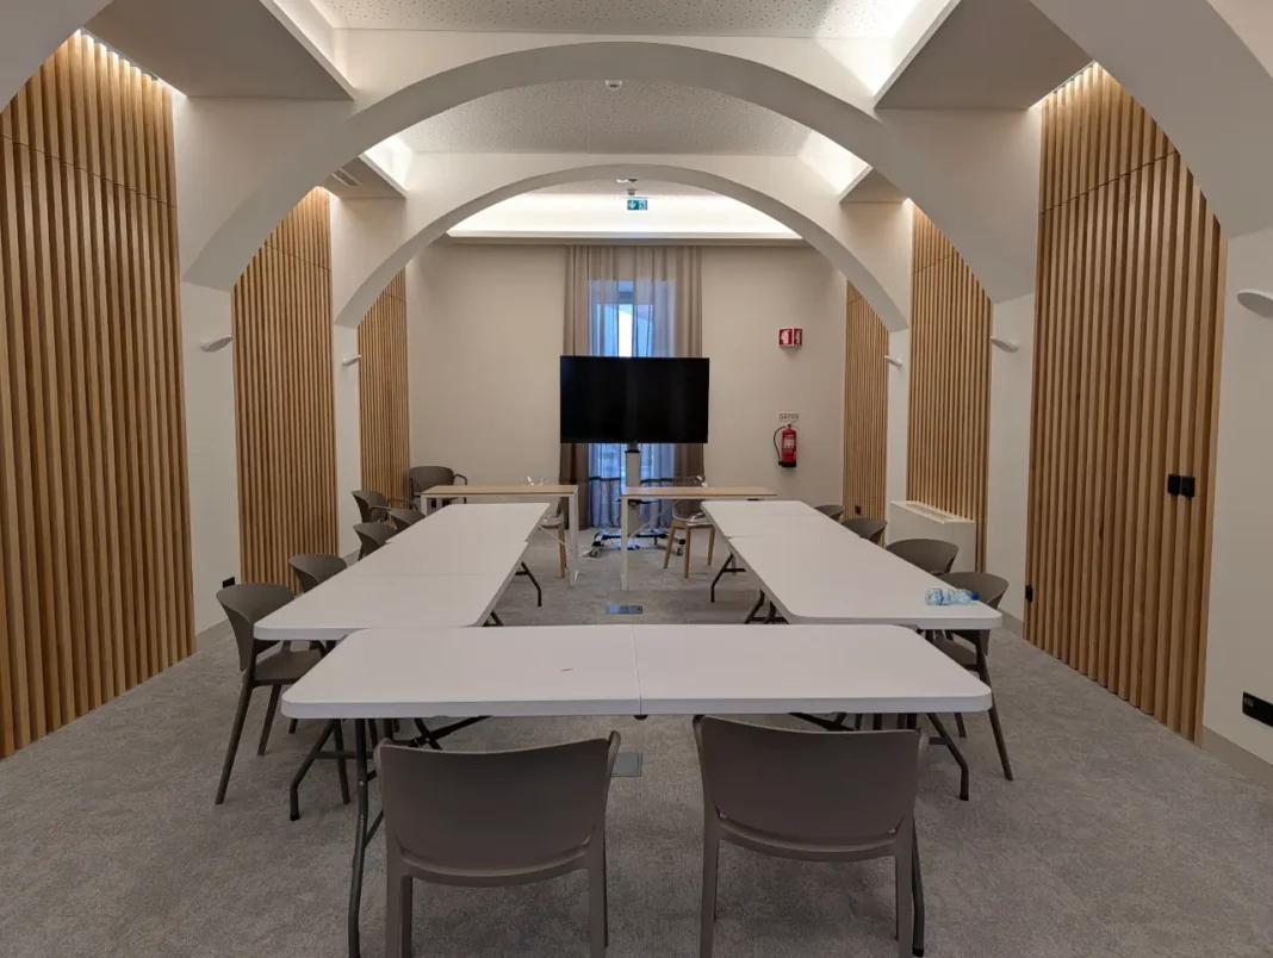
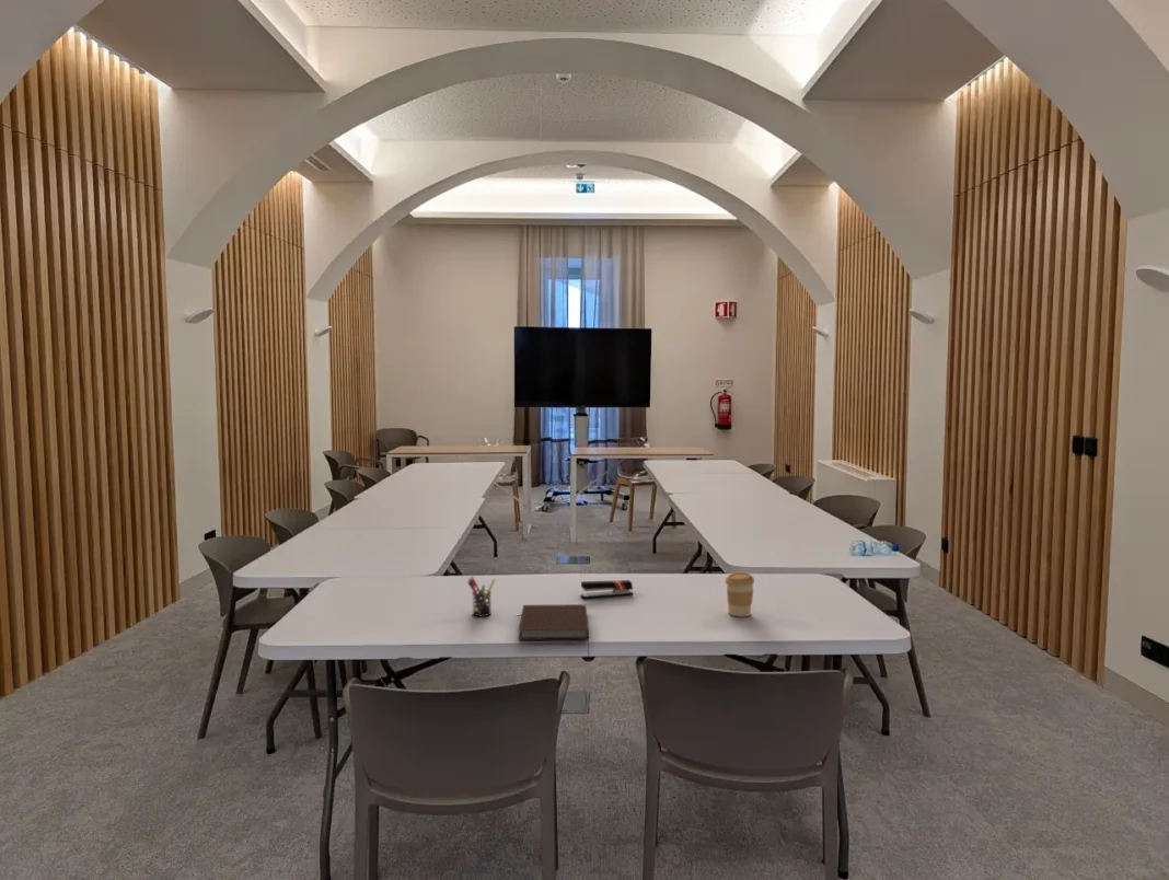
+ notebook (554, 621)
+ stapler (606, 588)
+ pen holder (481, 595)
+ coffee cup (739, 593)
